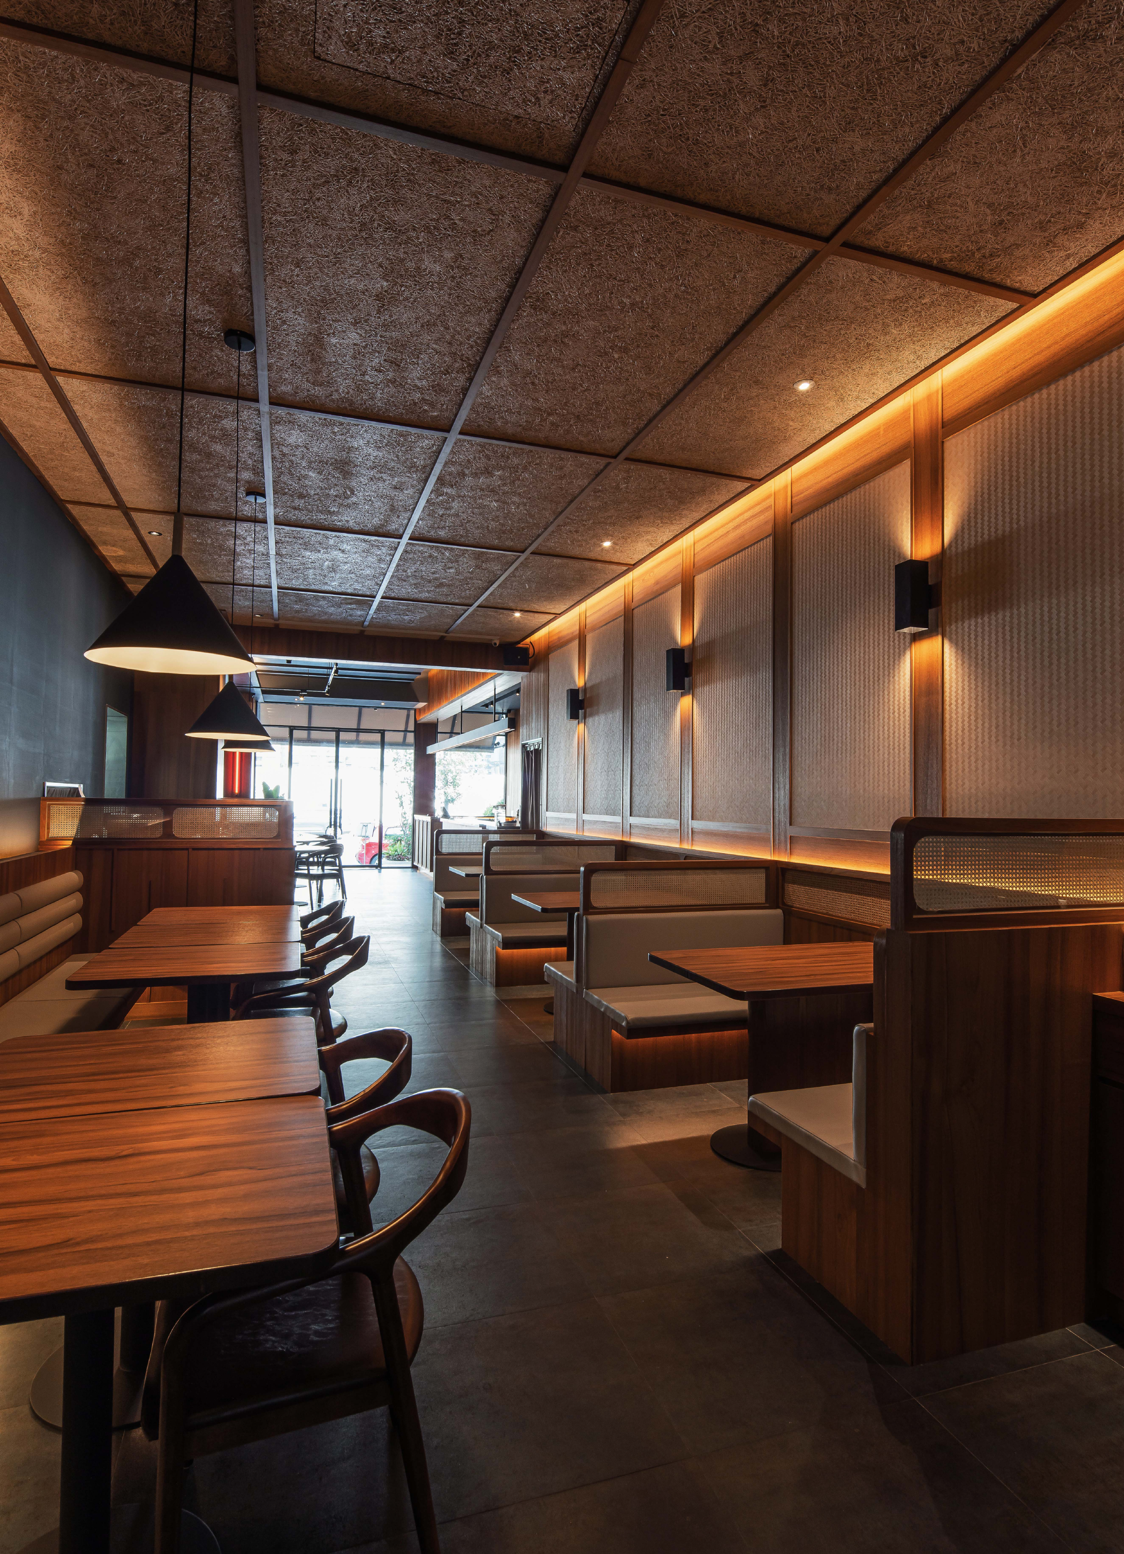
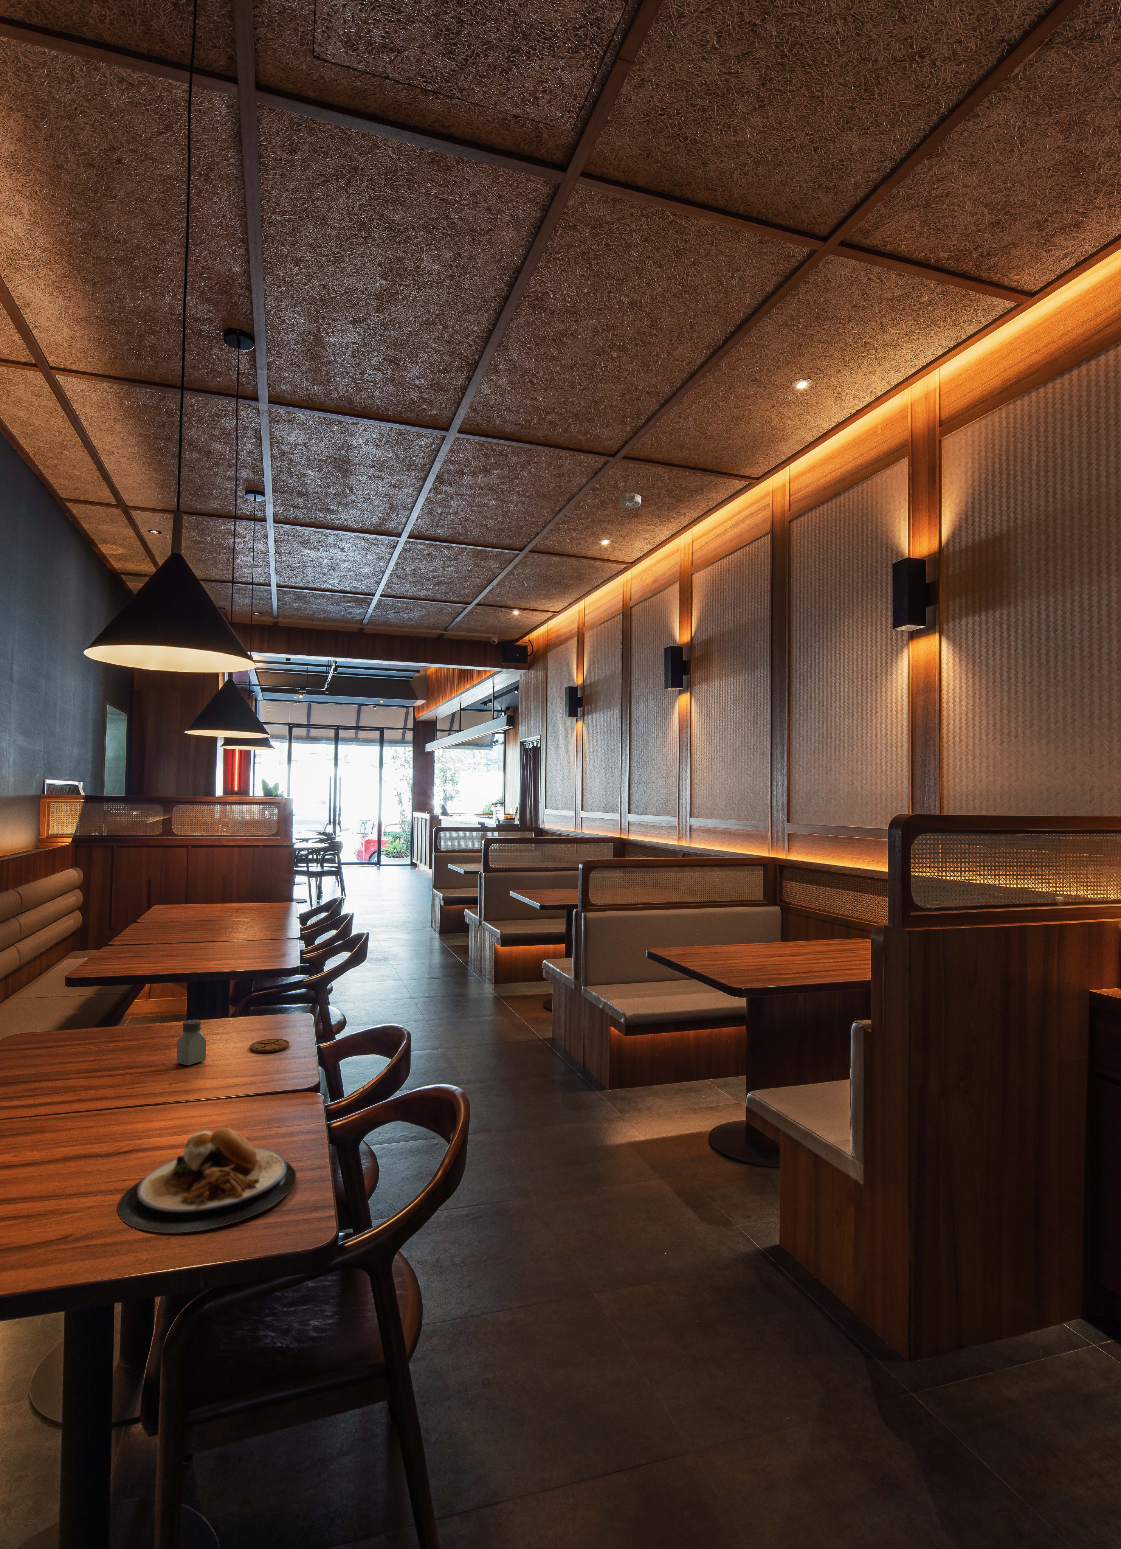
+ saltshaker (191, 1041)
+ smoke detector (630, 500)
+ plate (210, 1167)
+ coaster (269, 1045)
